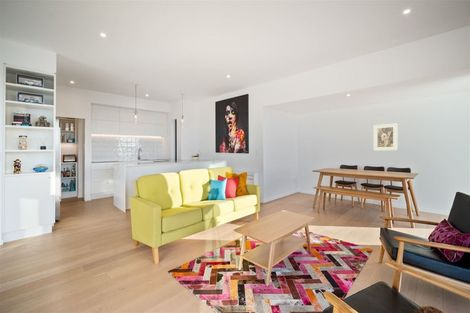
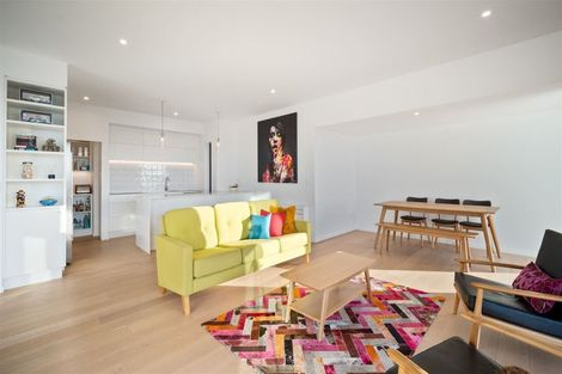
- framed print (385, 137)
